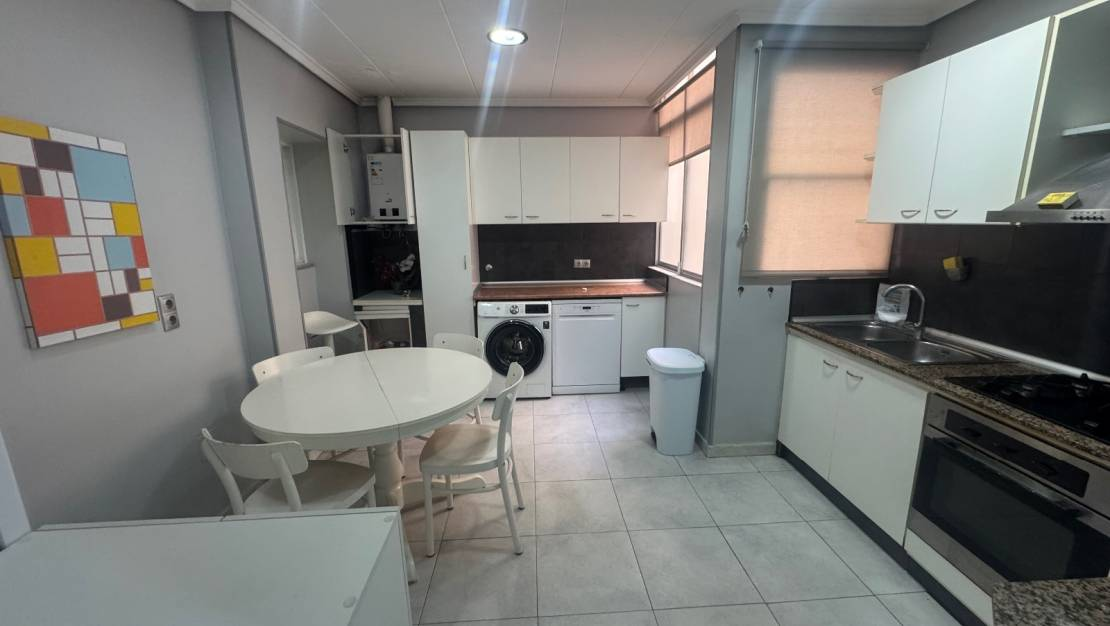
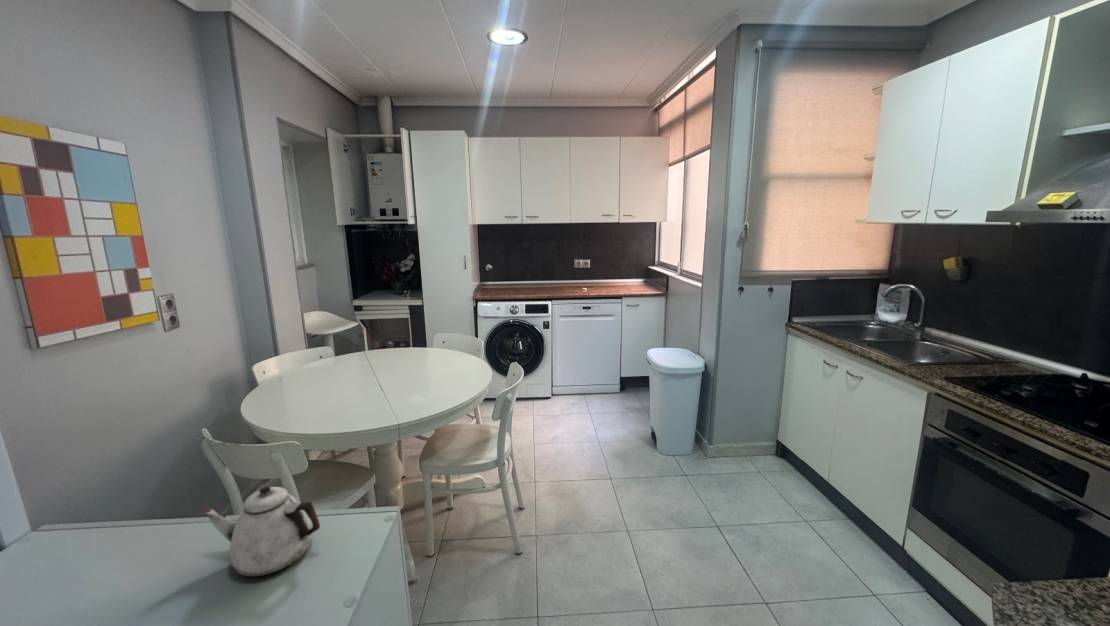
+ teapot (262, 521)
